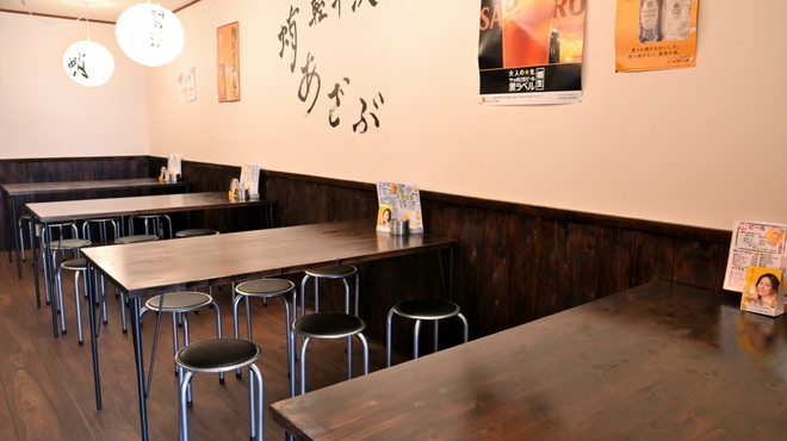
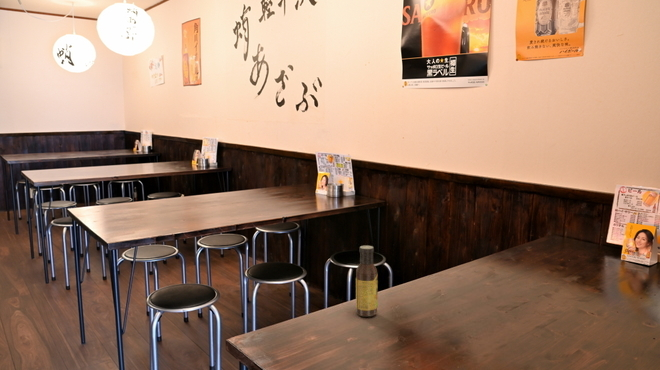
+ sauce bottle (366, 280)
